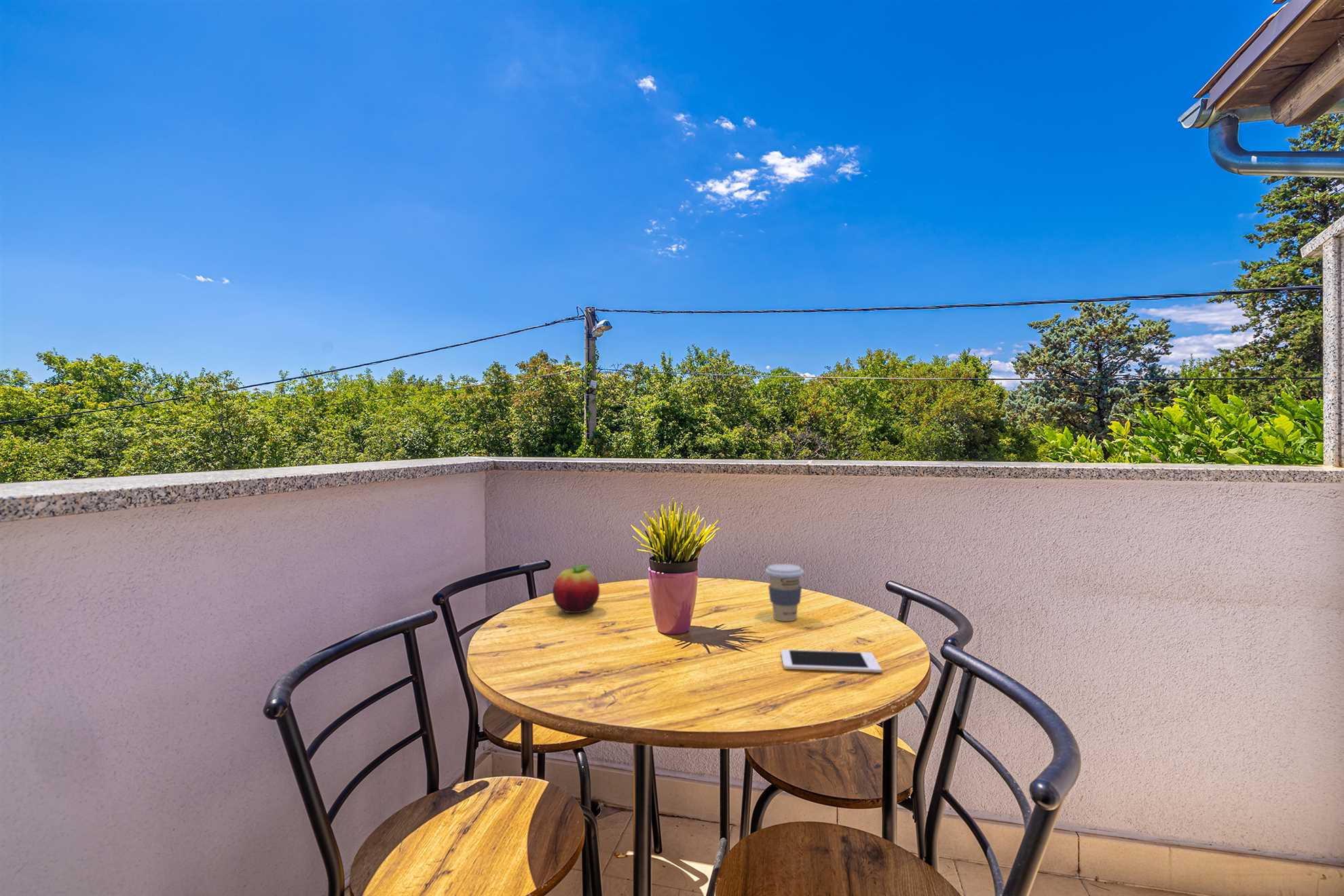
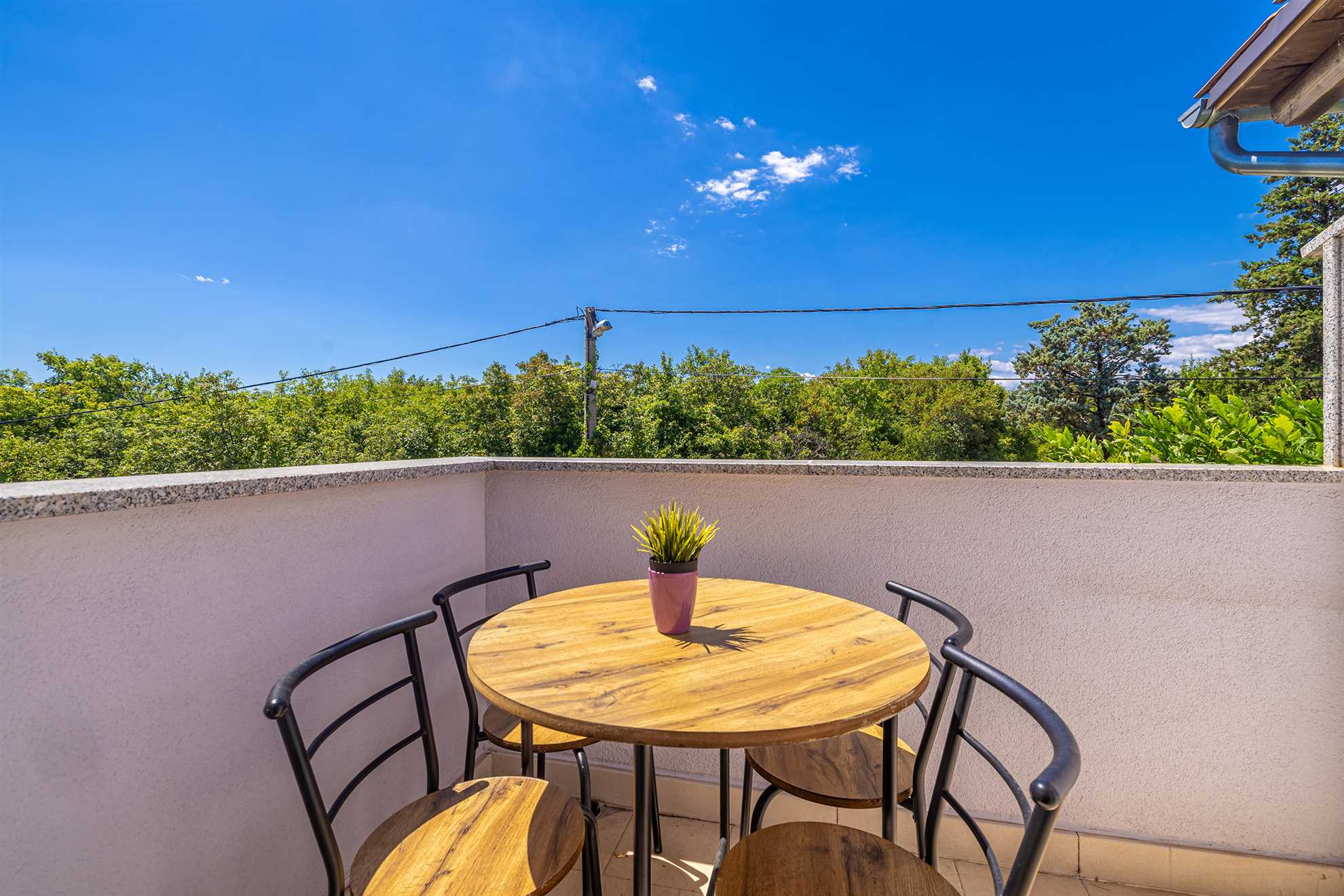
- coffee cup (785, 592)
- cell phone (829, 660)
- fruit (576, 588)
